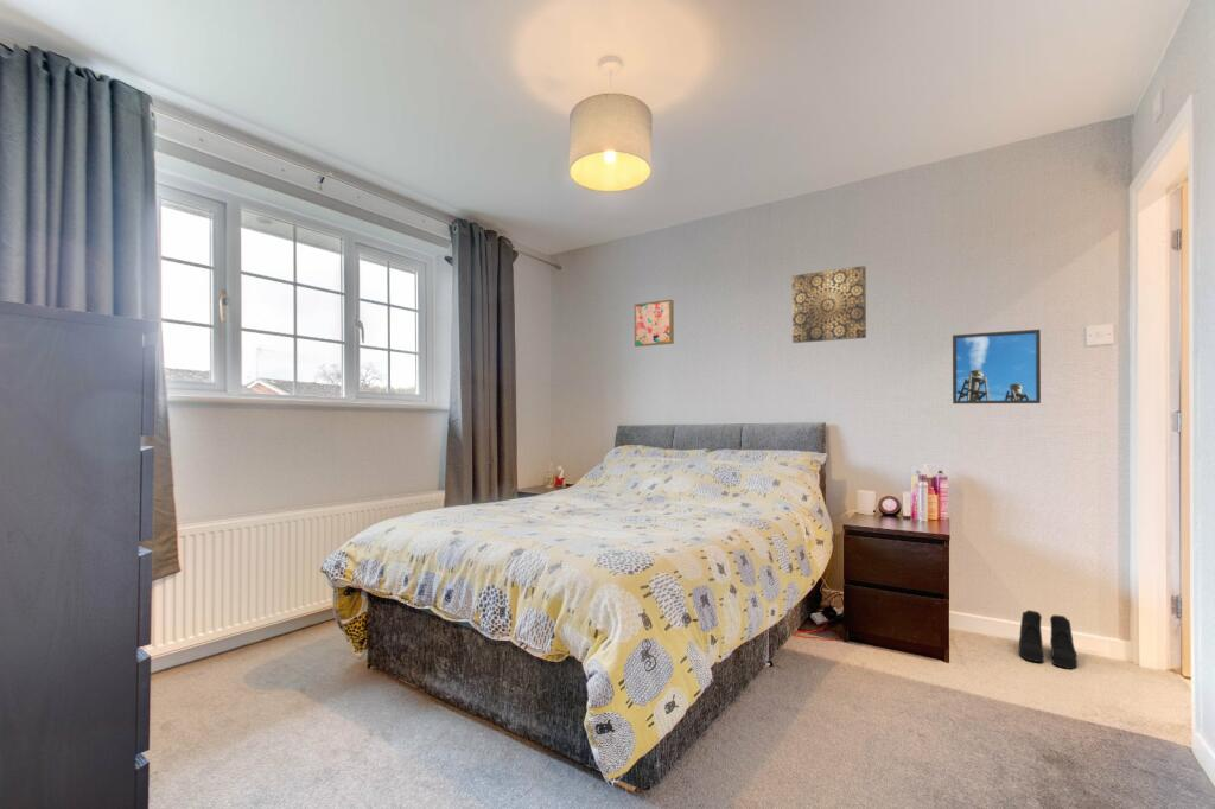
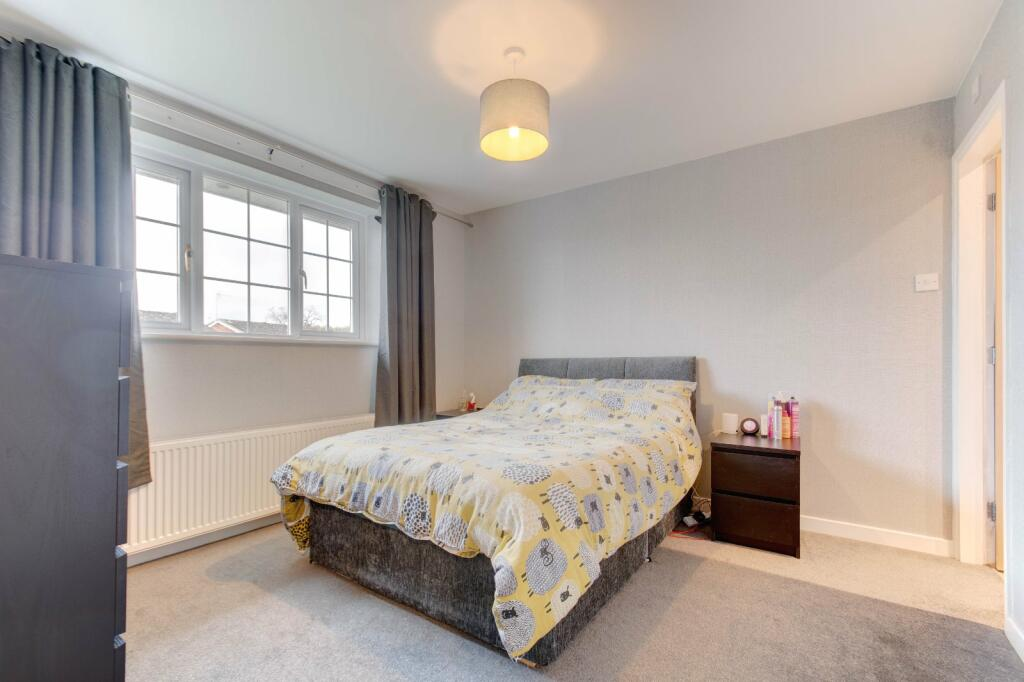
- boots (1050, 638)
- wall art (653, 323)
- wall art (827, 305)
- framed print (994, 368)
